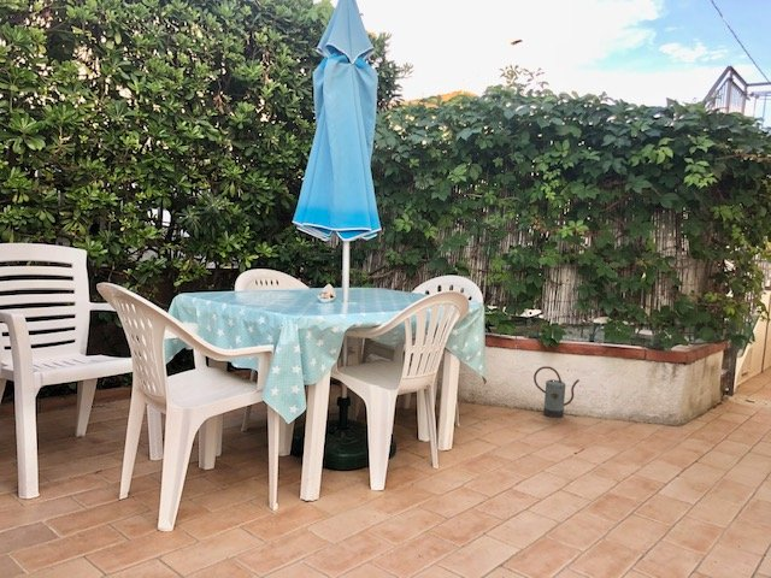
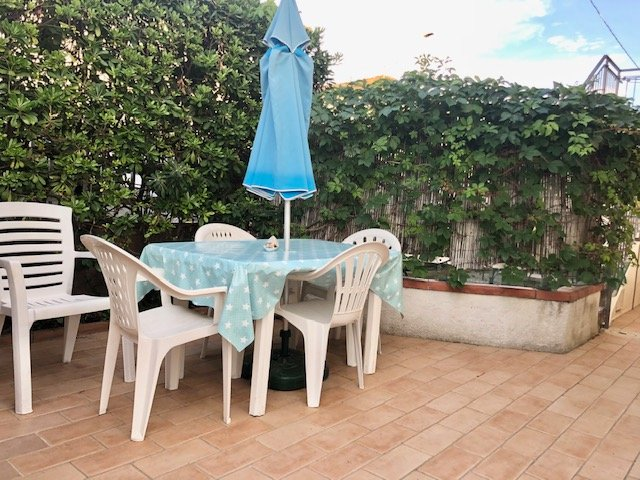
- watering can (555, 390)
